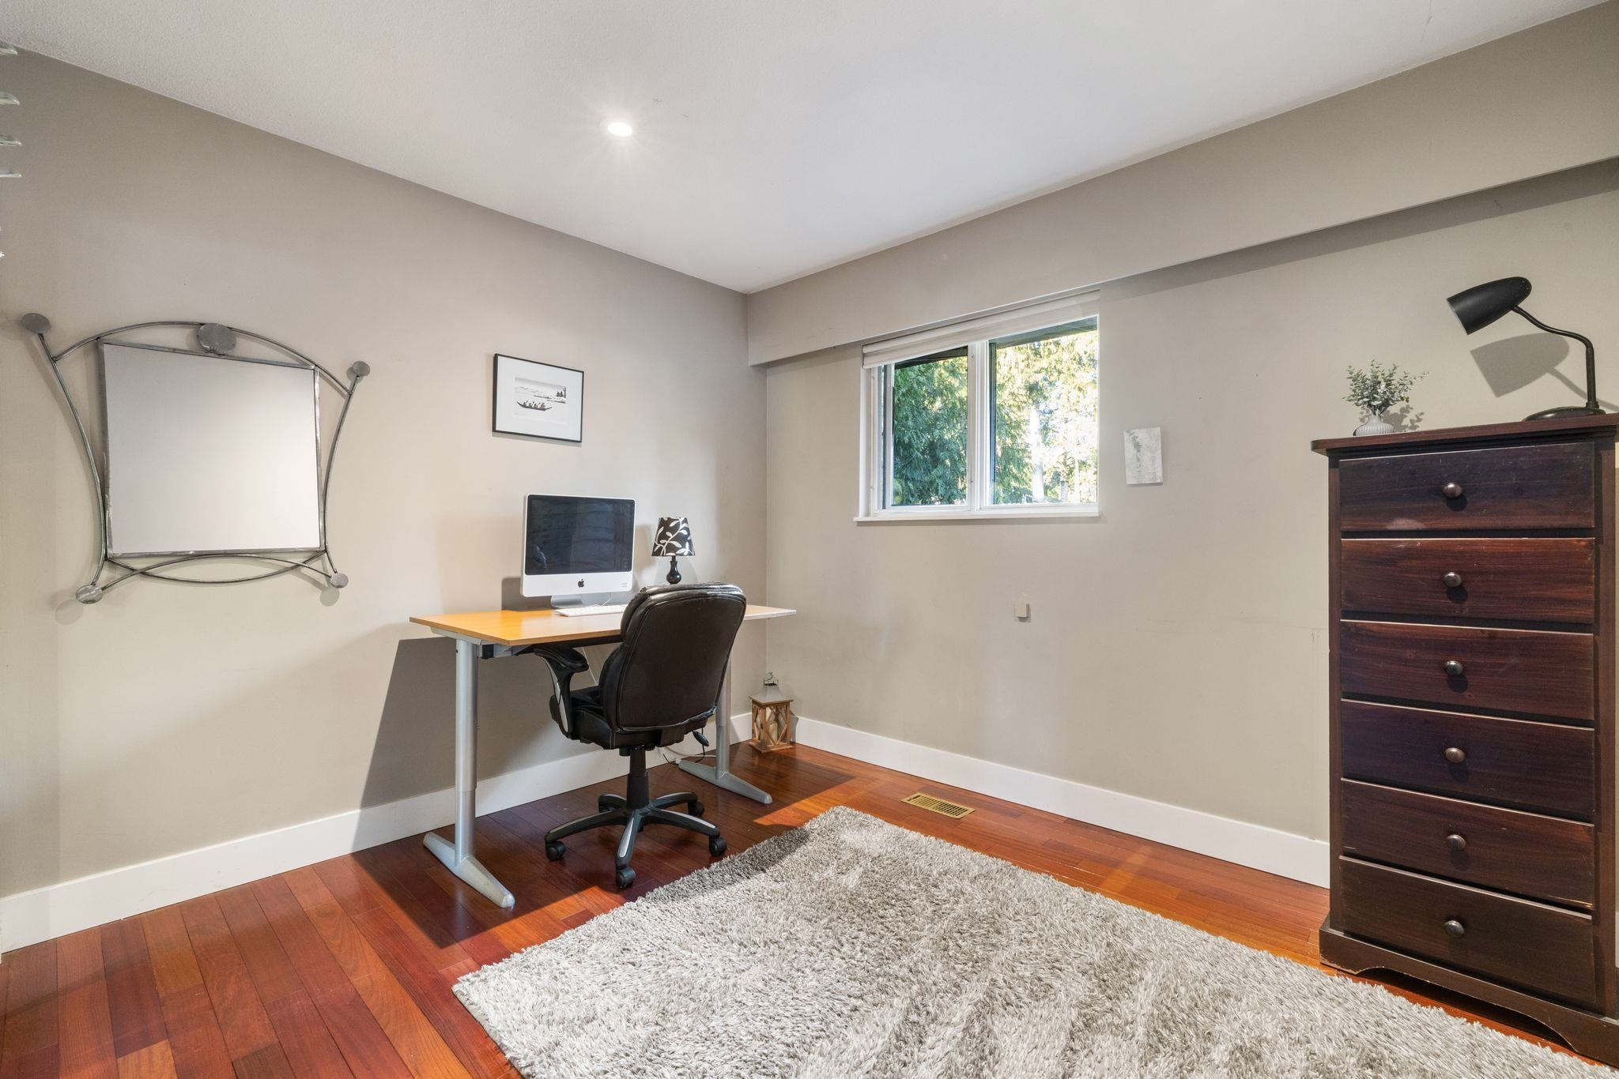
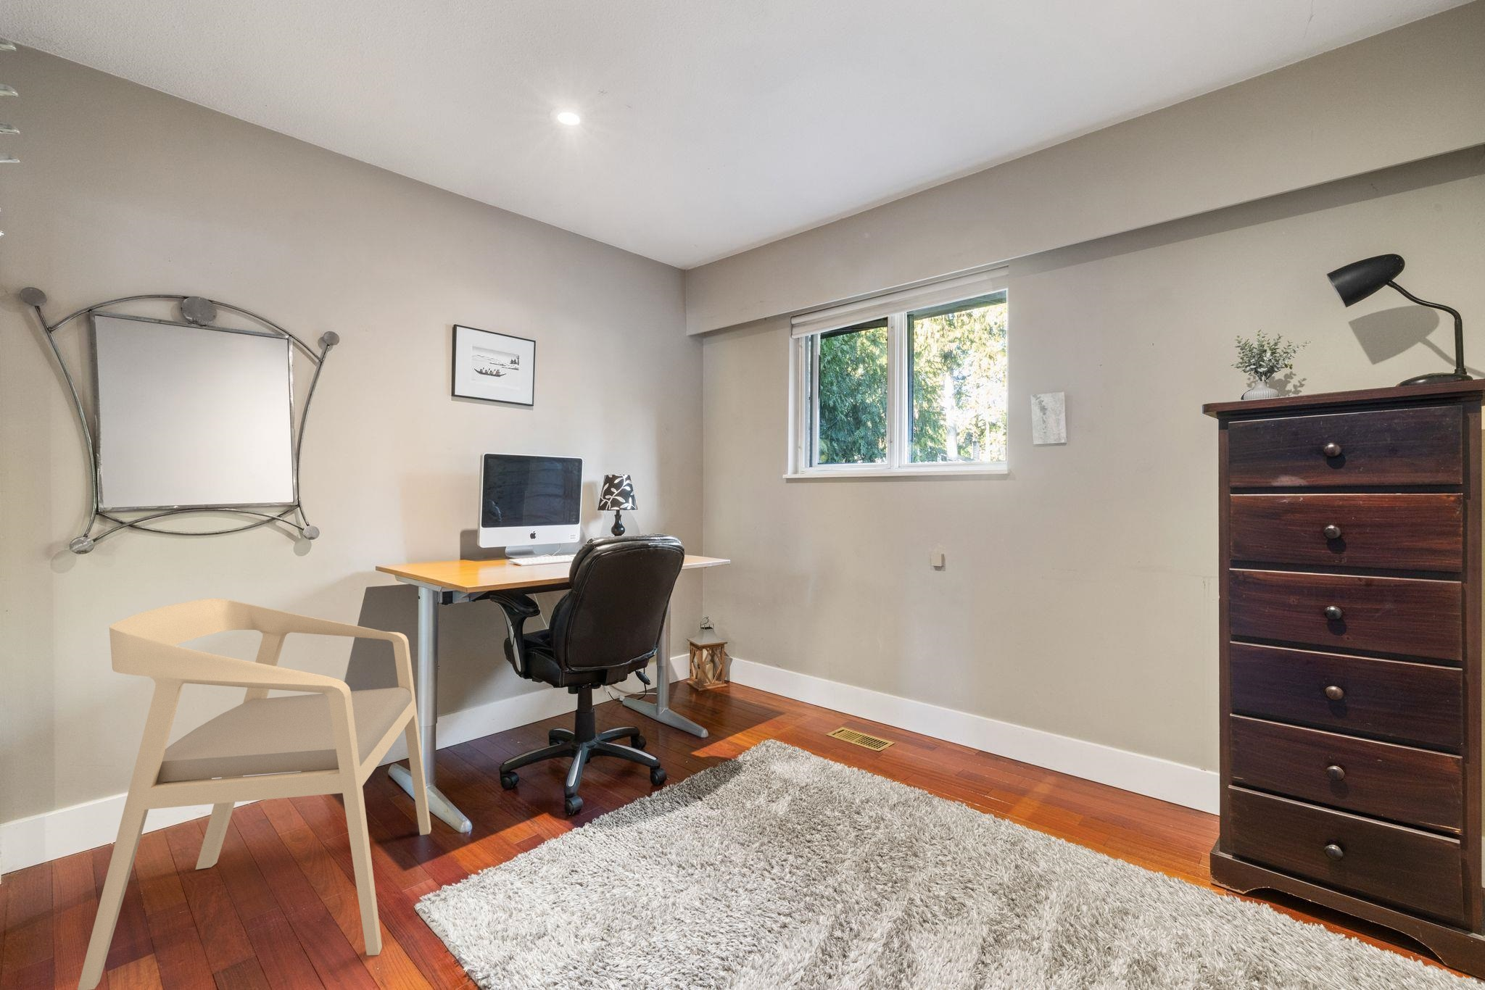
+ armchair (283, 751)
